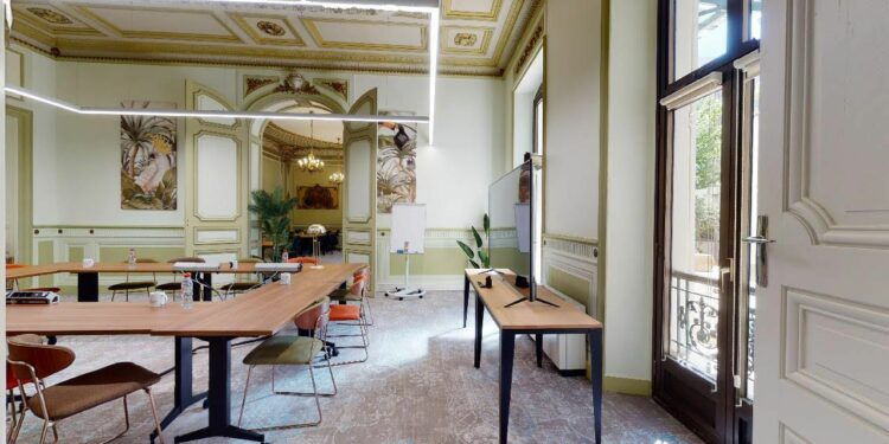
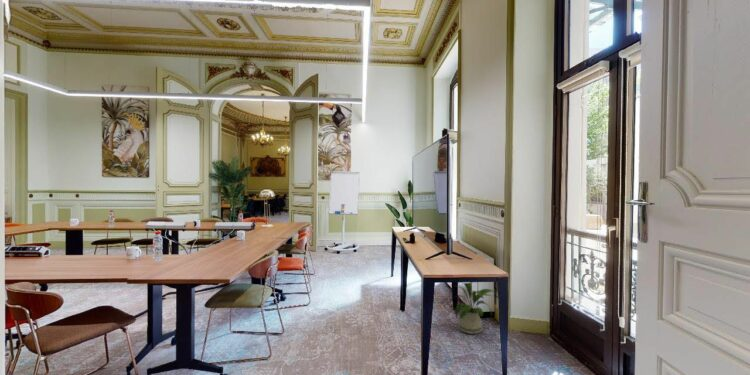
+ house plant (476, 304)
